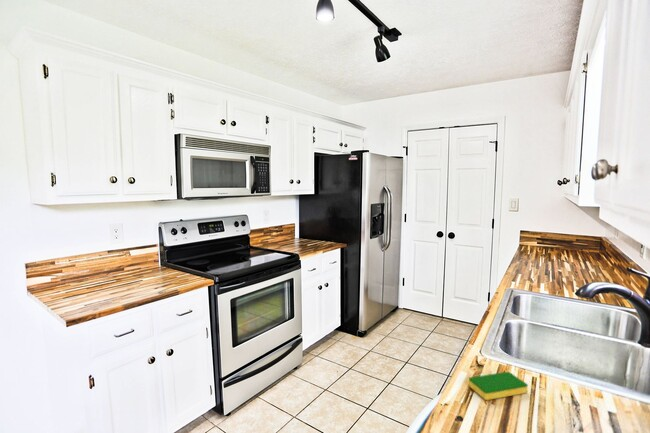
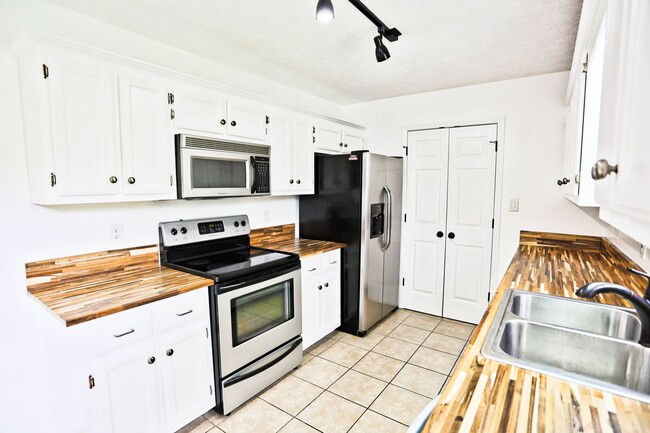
- dish sponge (497, 385)
